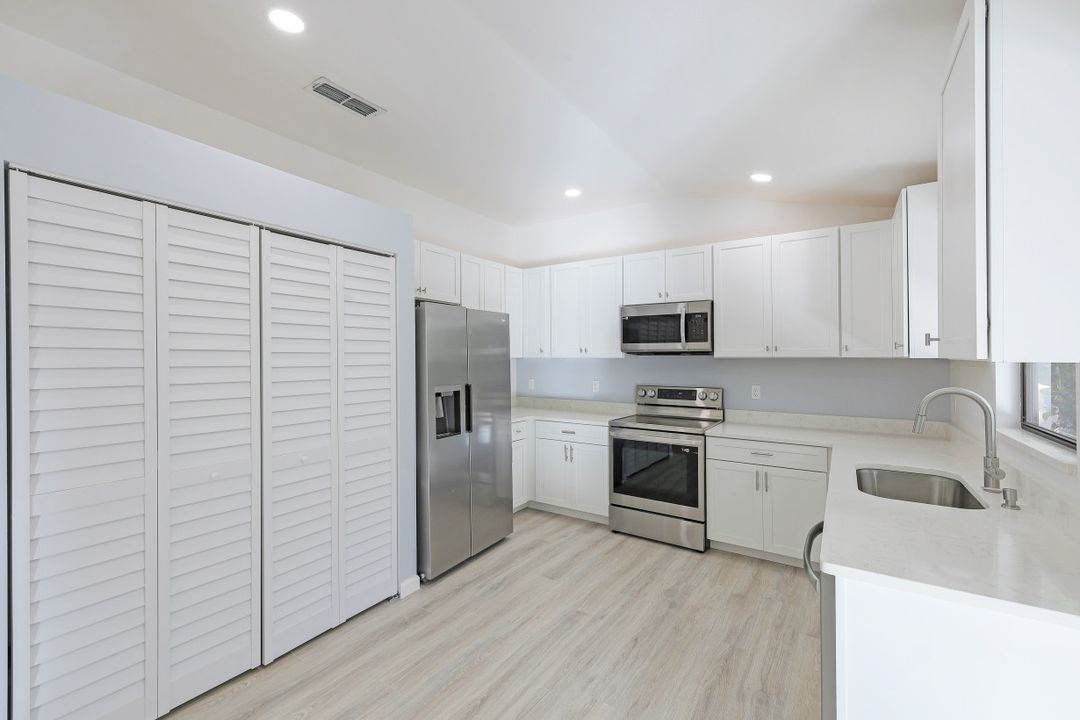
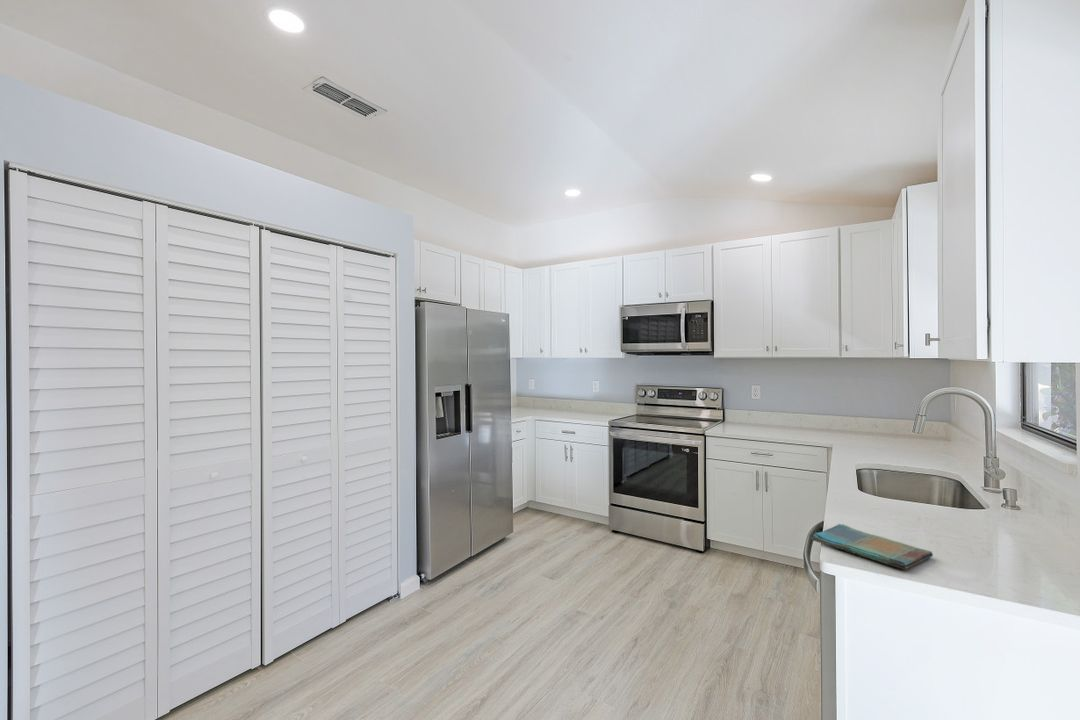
+ dish towel (869, 544)
